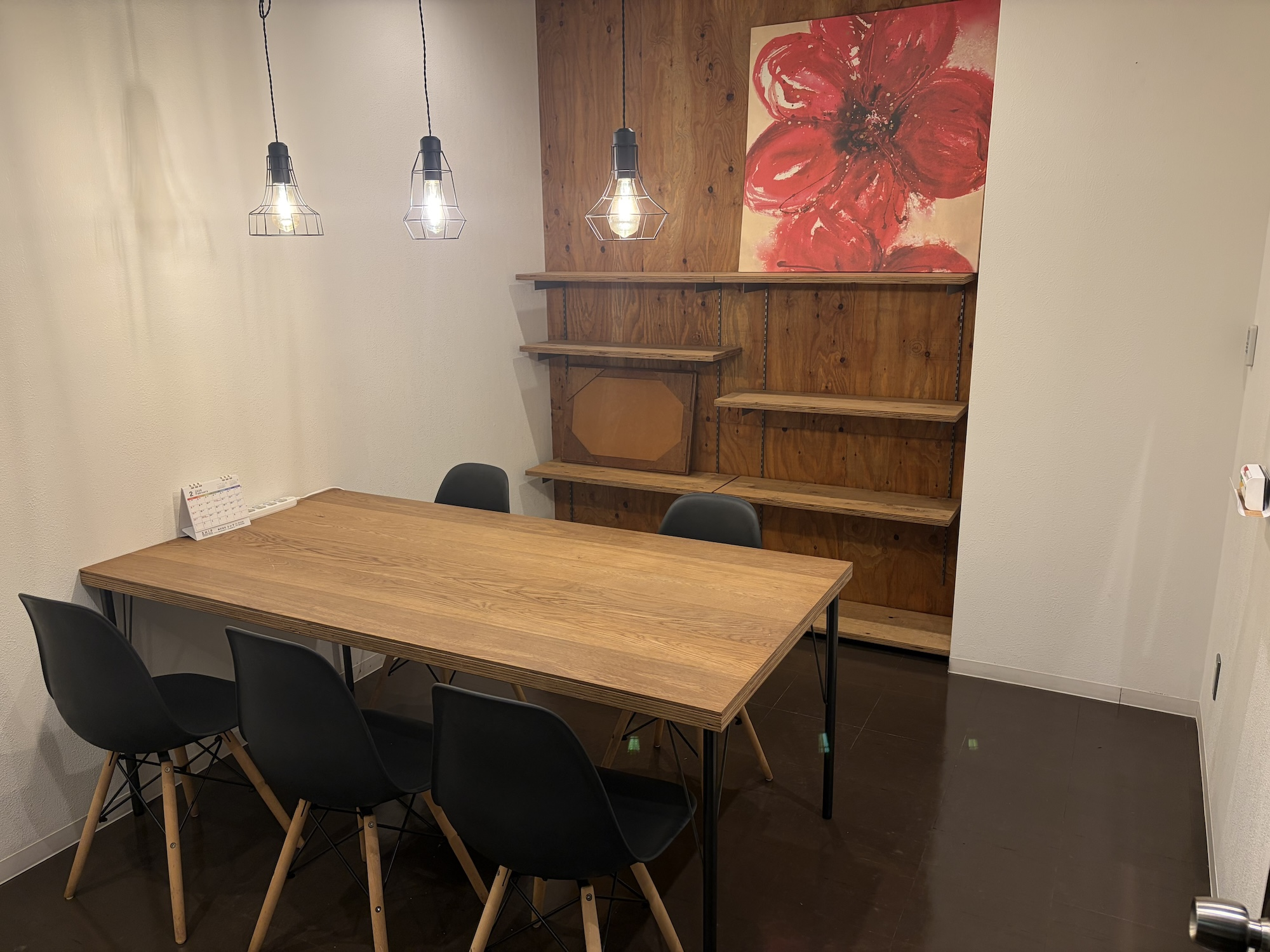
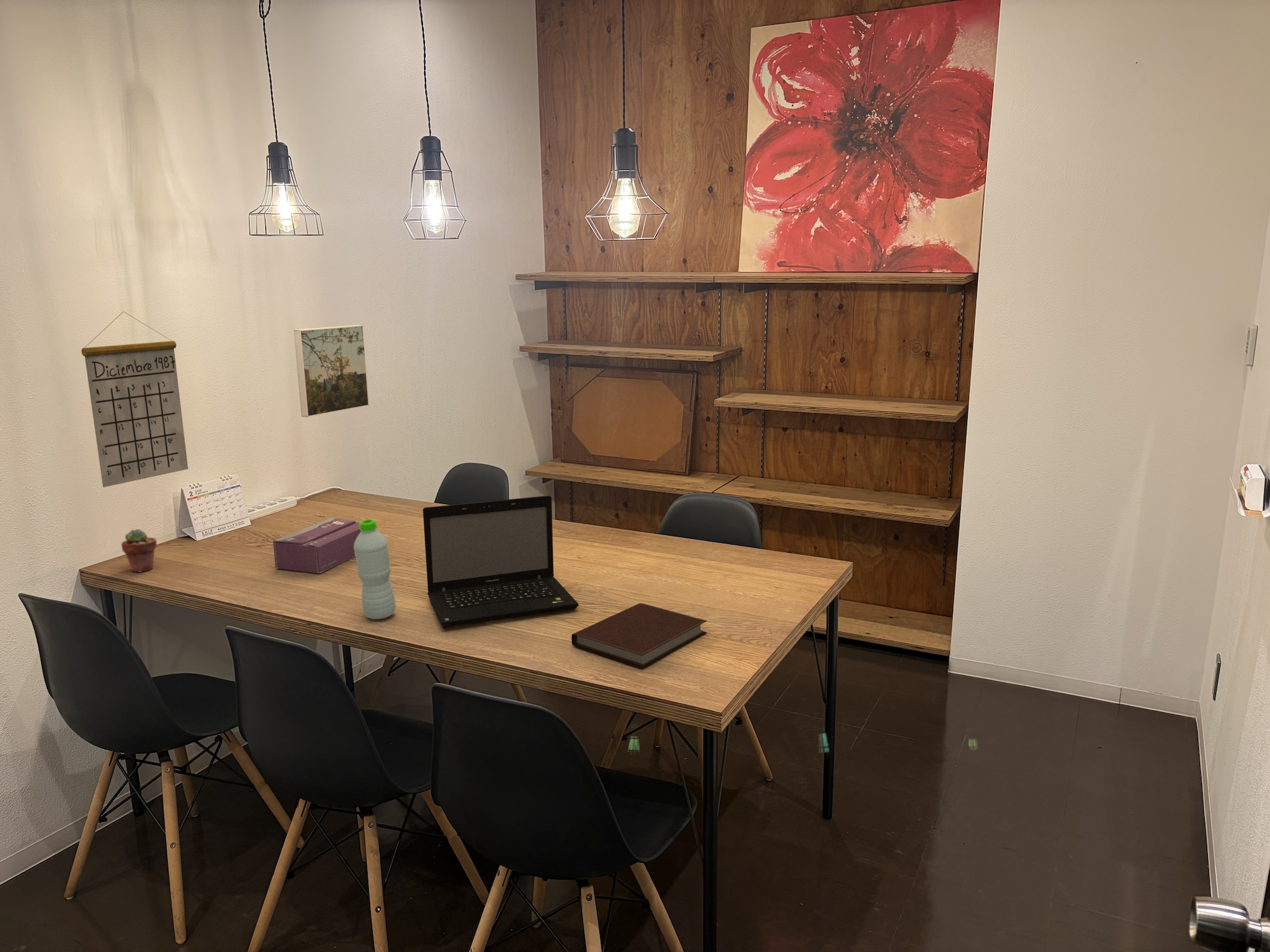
+ water bottle (374, 569)
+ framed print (333, 369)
+ potted succulent (140, 548)
+ notebook (640, 633)
+ calendar (137, 396)
+ tissue box (325, 544)
+ laptop (500, 559)
